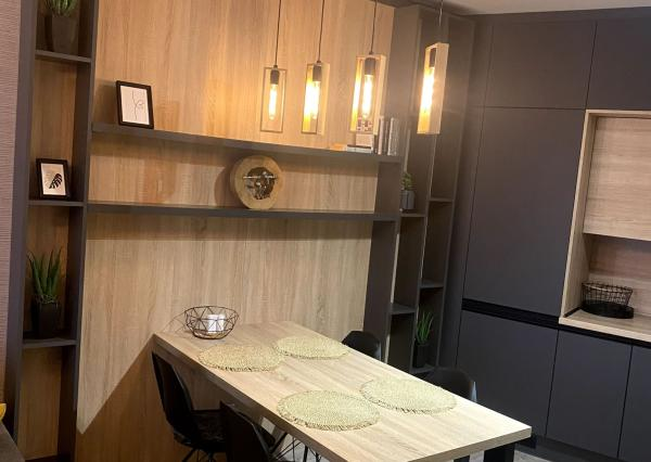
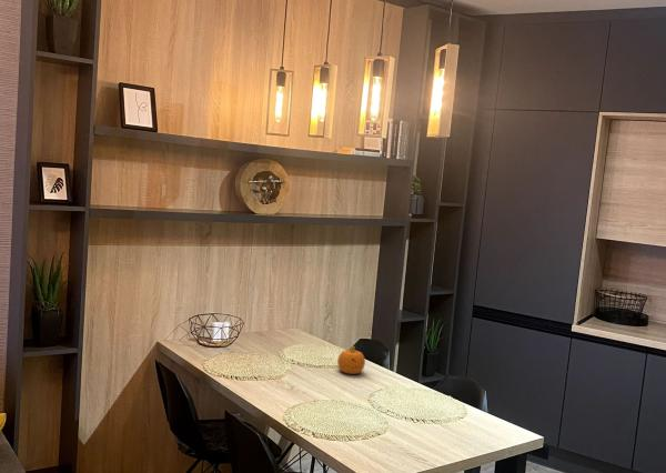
+ fruit (351, 359)
